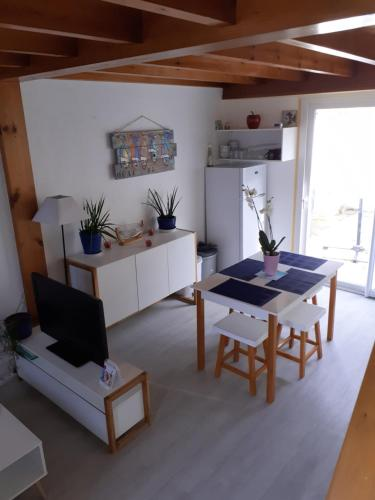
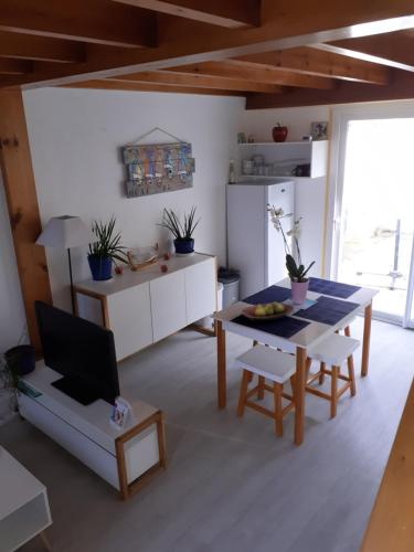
+ fruit bowl (267, 310)
